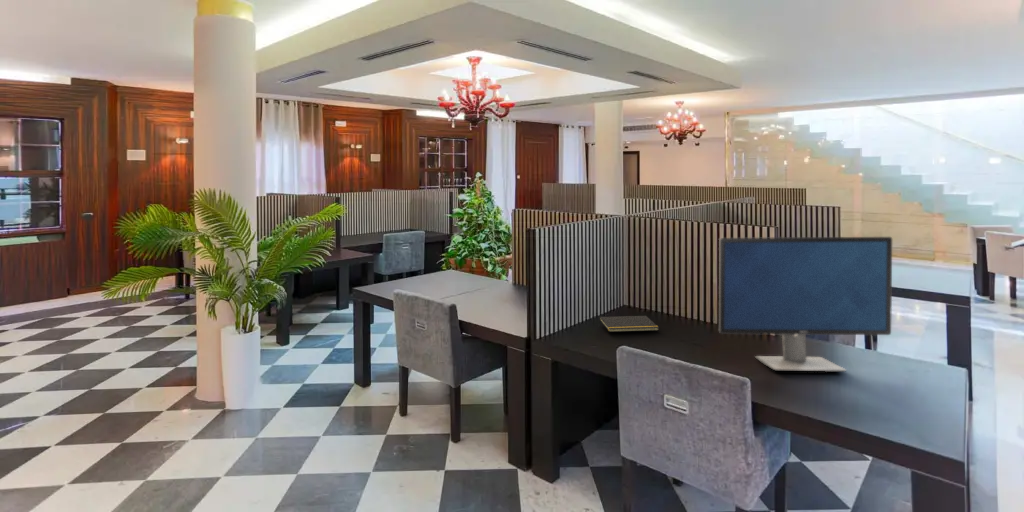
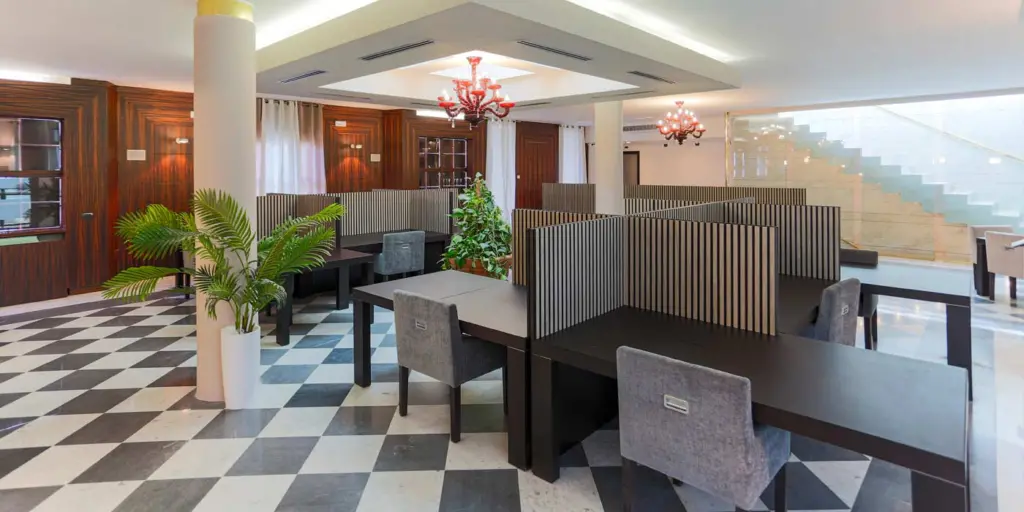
- notepad (628, 323)
- monitor (800, 301)
